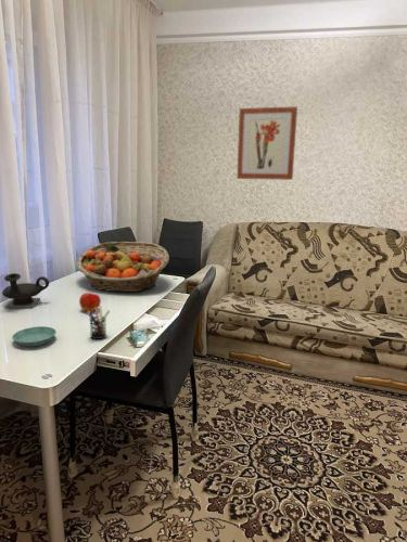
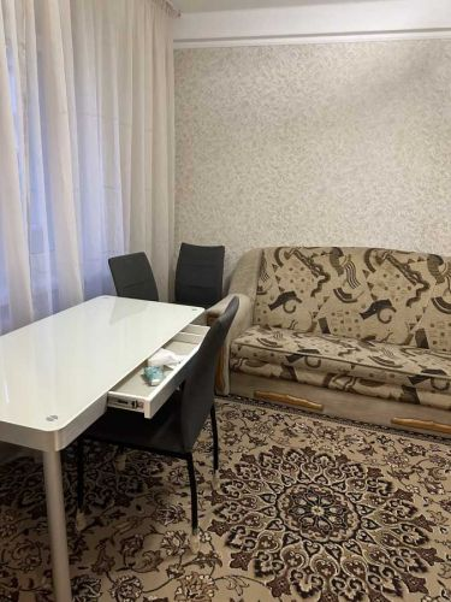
- fruit basket (123, 266)
- saucer (35, 337)
- wall art (266, 144)
- apple (90, 301)
- teapot (25, 287)
- pen holder (99, 321)
